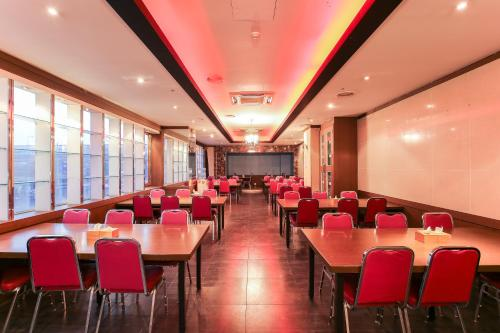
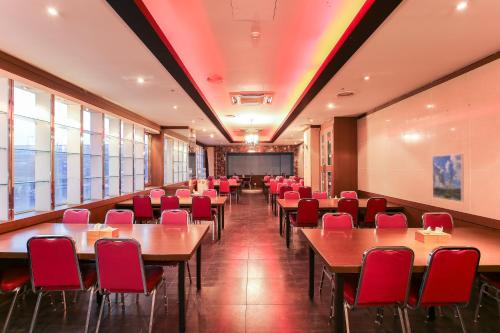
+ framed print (446, 177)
